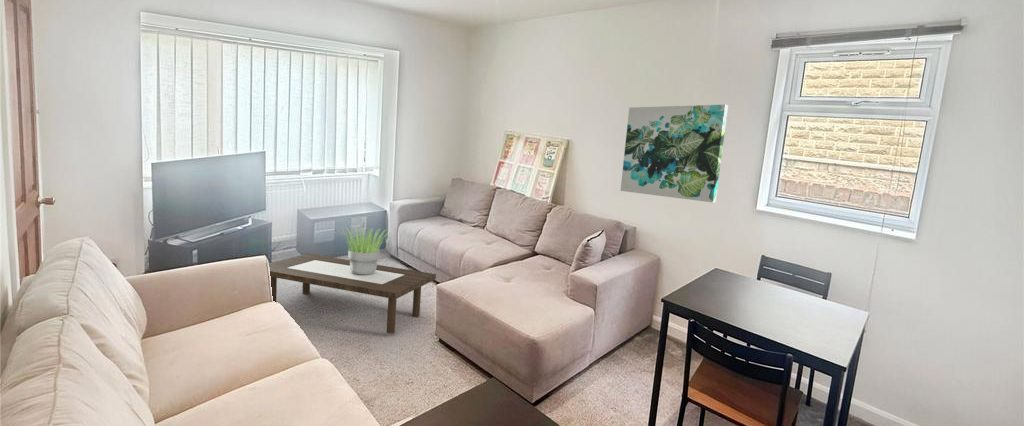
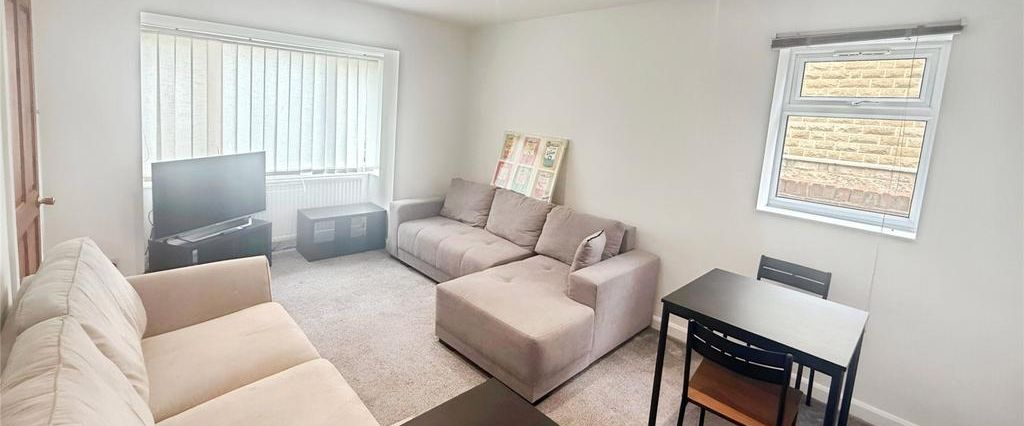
- potted plant (363, 250)
- coffee table (346, 290)
- wall art (669, 151)
